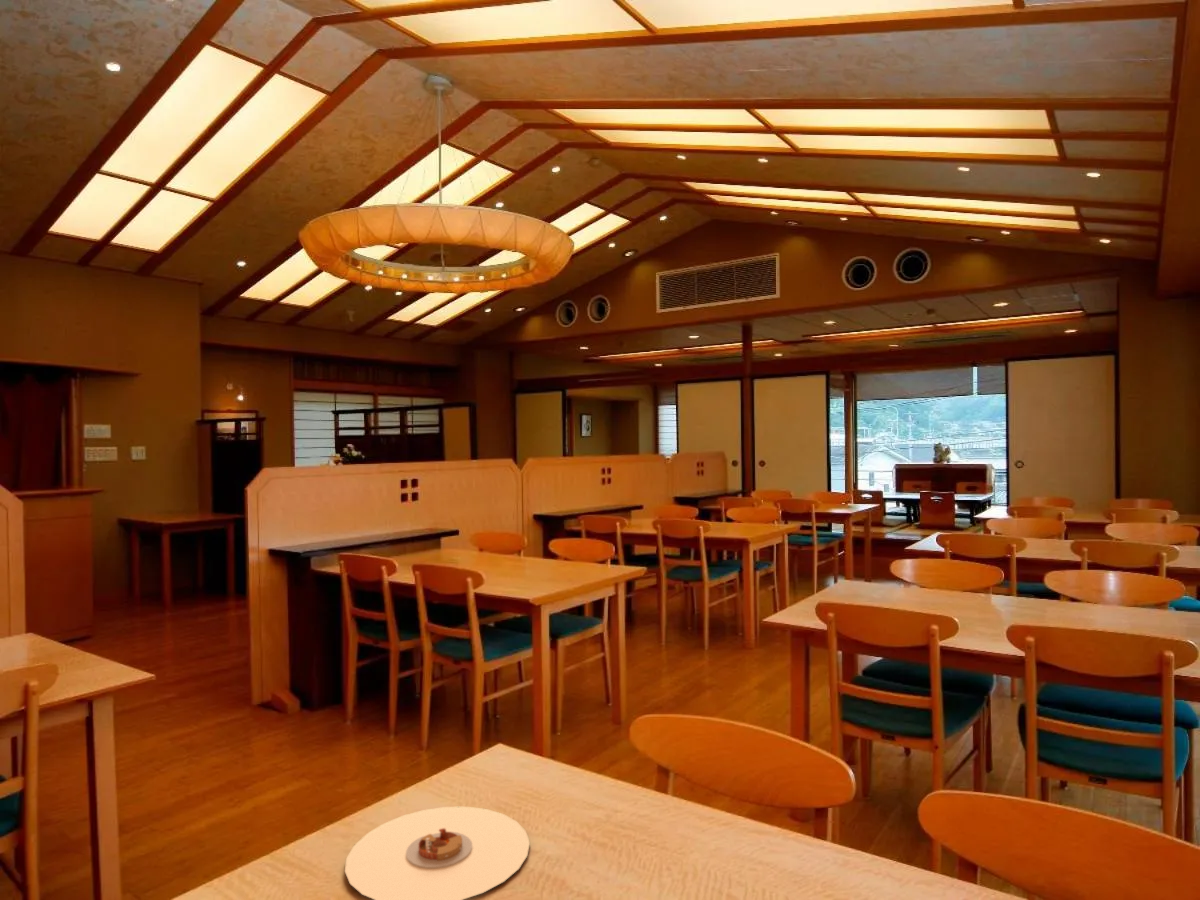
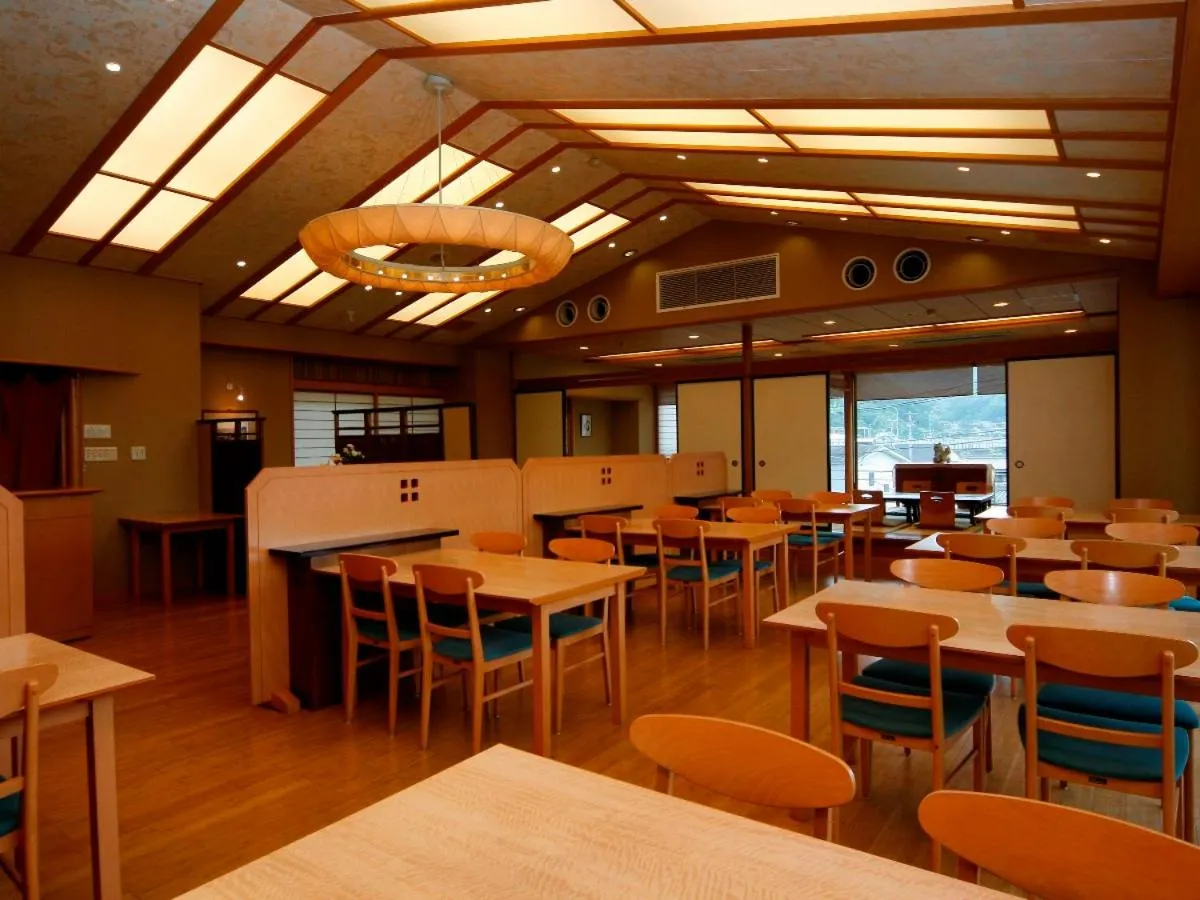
- plate (439, 842)
